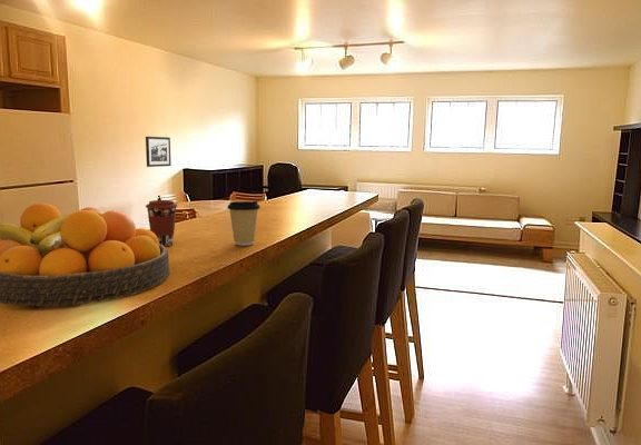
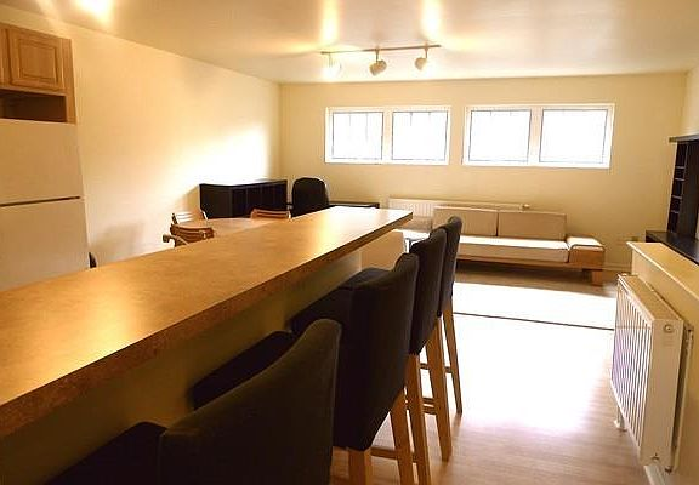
- coffee cup (161, 222)
- picture frame (158, 151)
- coffee cup (244, 221)
- fruit bowl (78, 243)
